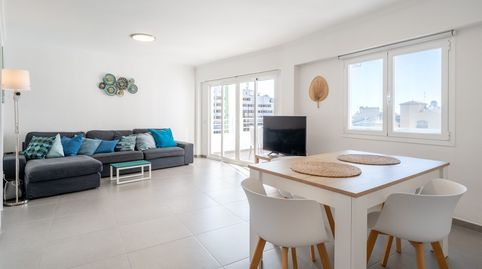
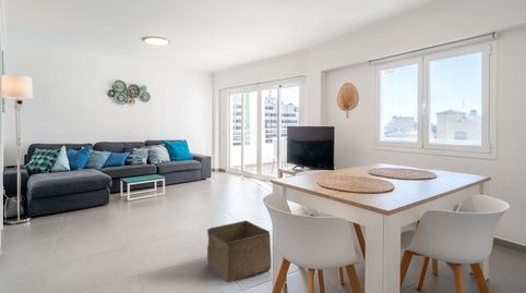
+ storage bin (238, 248)
